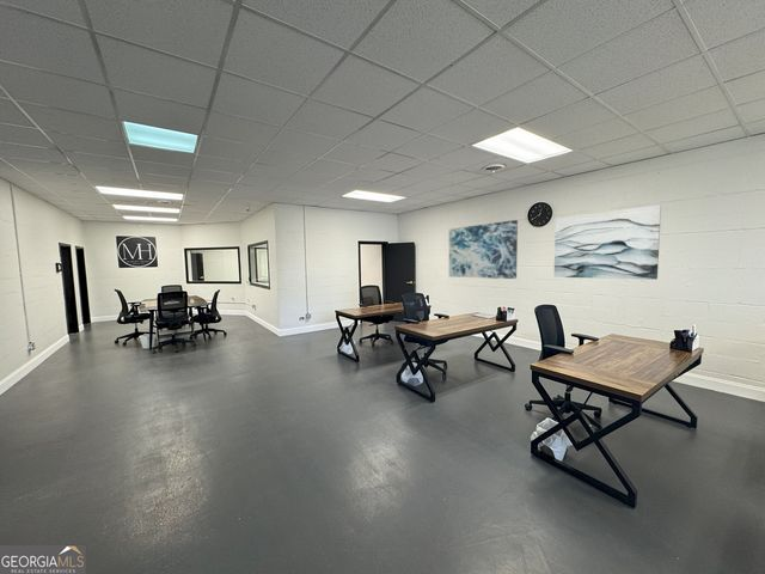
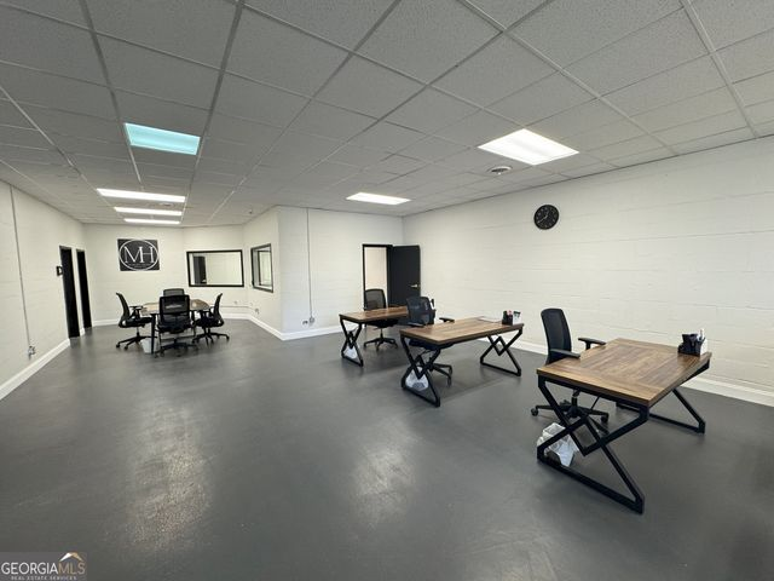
- wall art (479, 251)
- wall art (600, 245)
